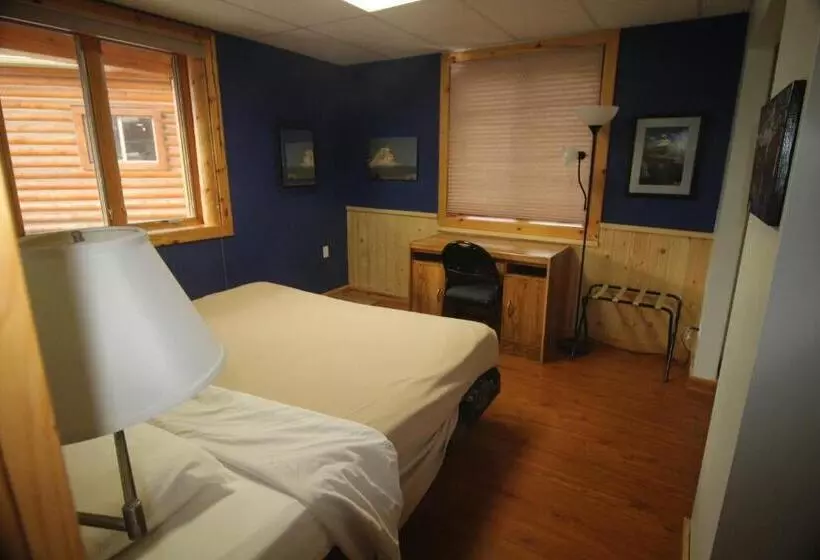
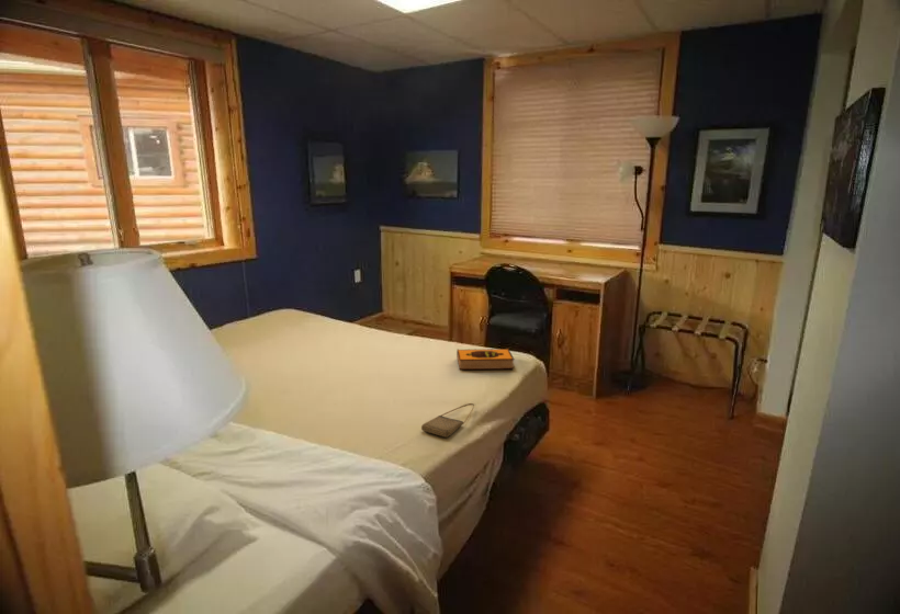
+ hardback book (484, 357)
+ shoulder bag (453, 419)
